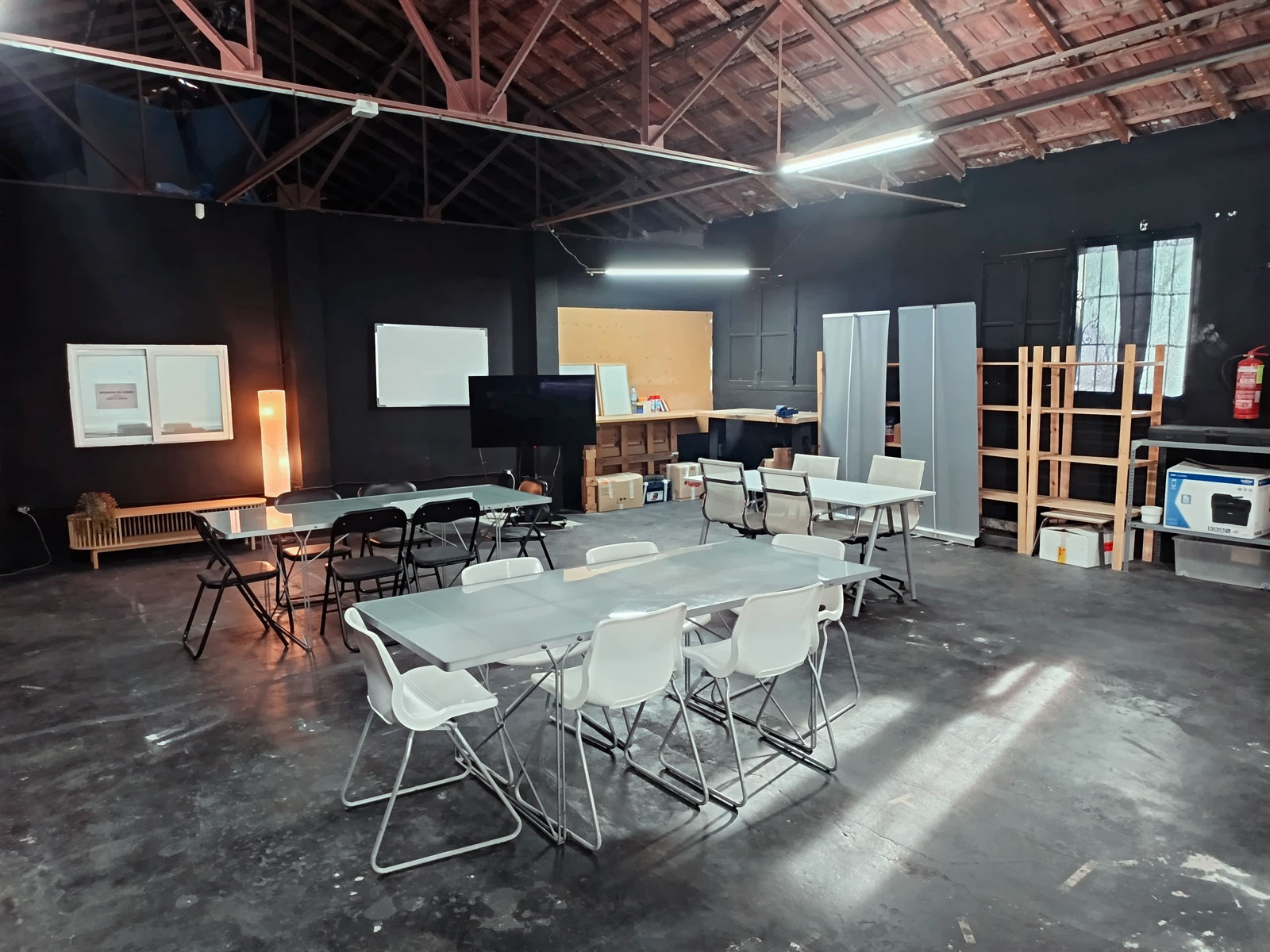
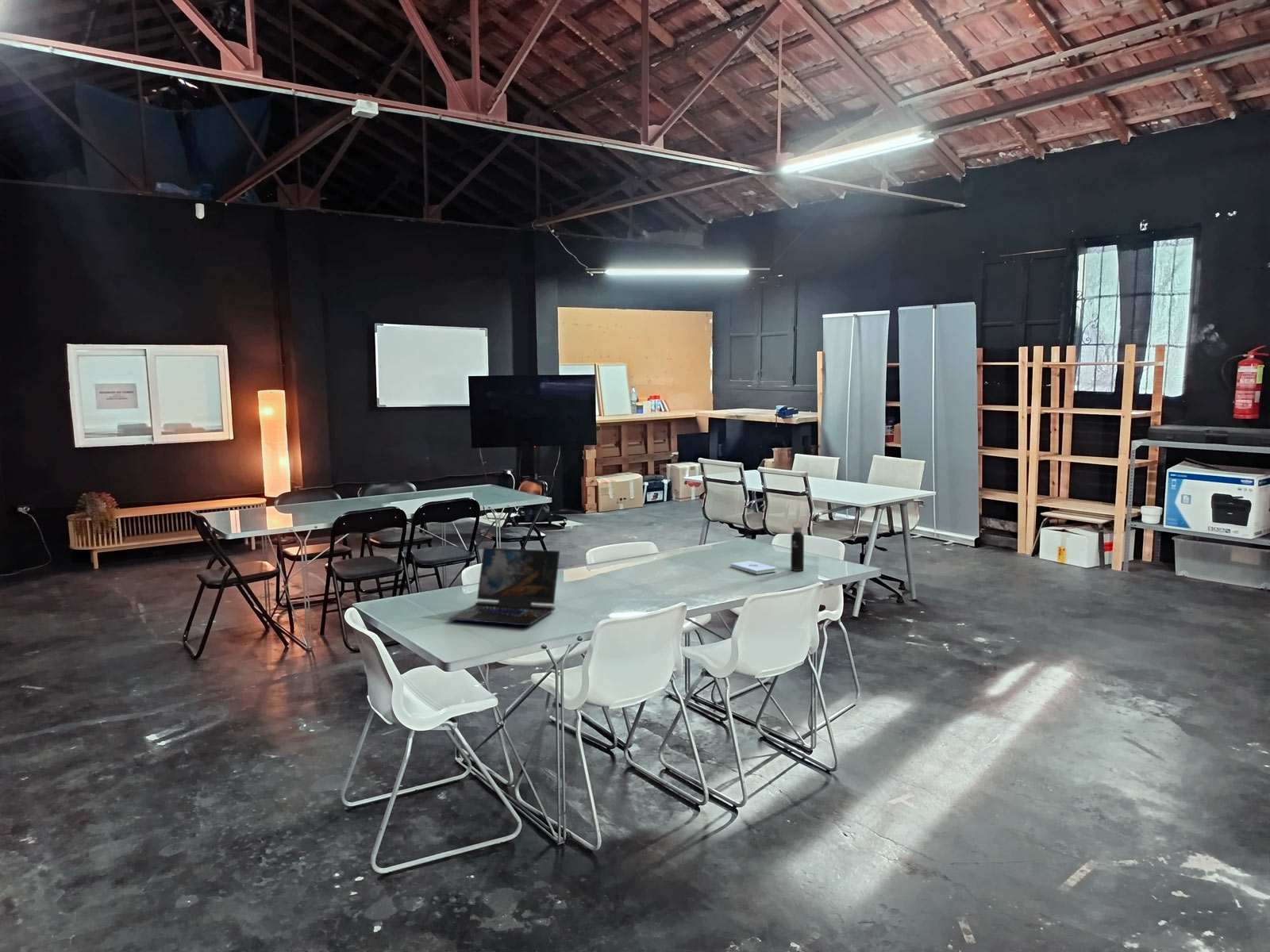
+ water bottle (797, 546)
+ laptop (506, 585)
+ notepad (753, 567)
